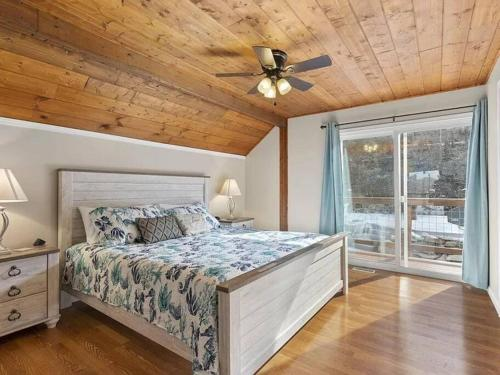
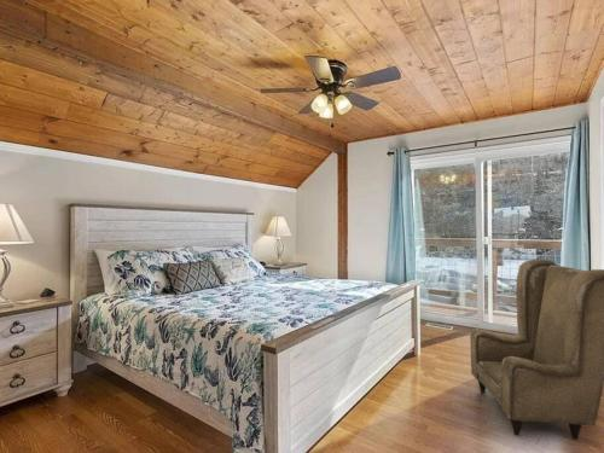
+ armchair (534, 338)
